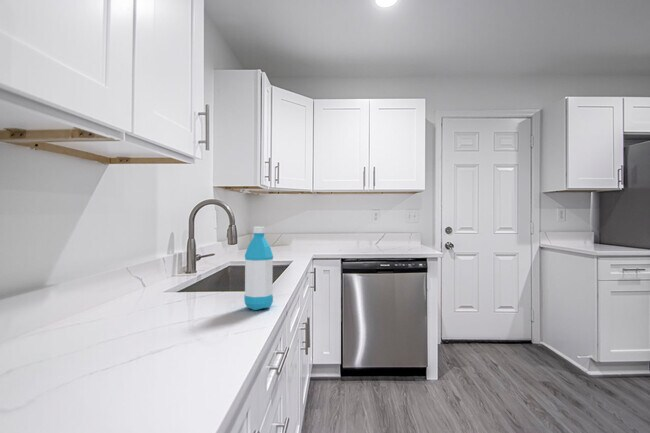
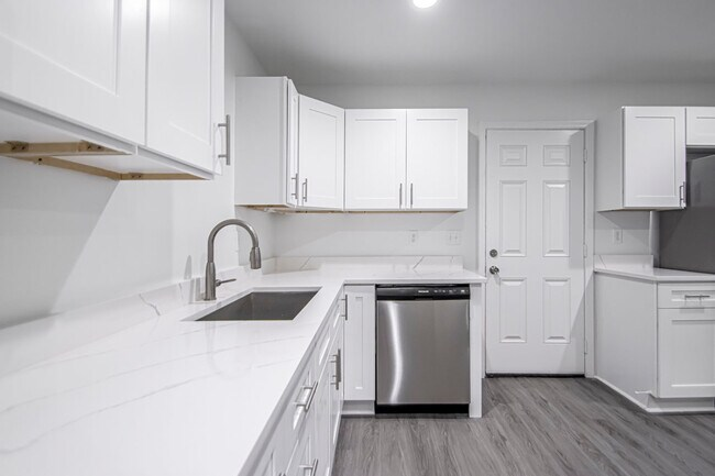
- water bottle (258, 267)
